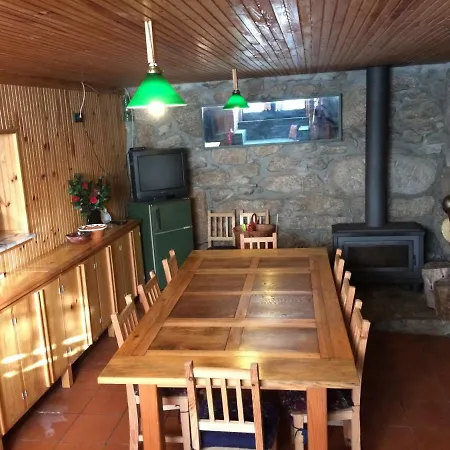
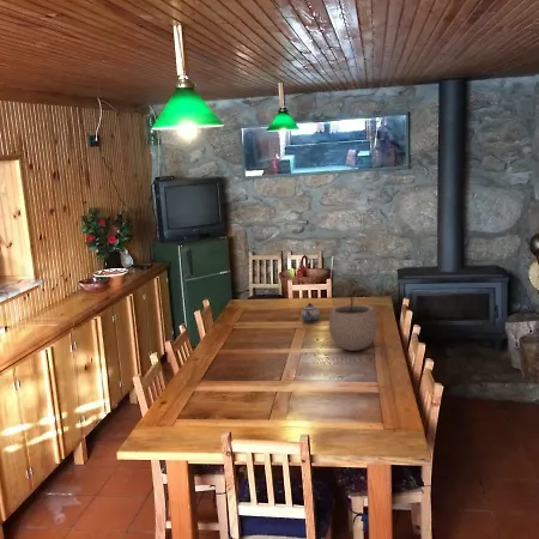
+ teapot (310, 311)
+ plant pot (352, 320)
